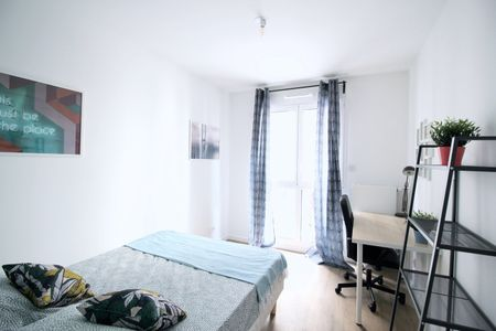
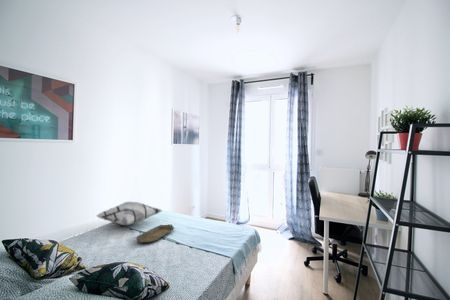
+ decorative pillow (130, 213)
+ serving tray (156, 233)
